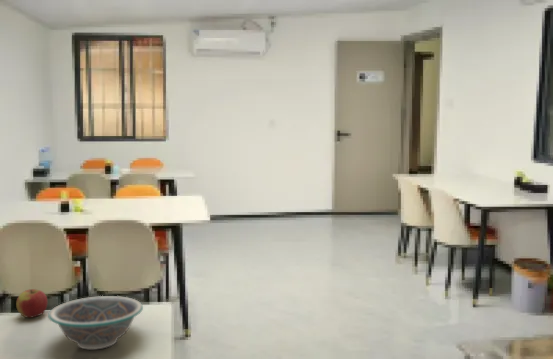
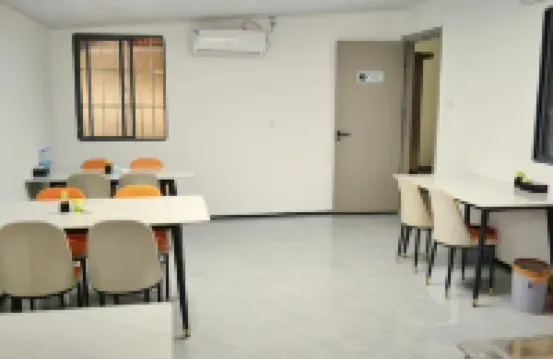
- bowl (97, 325)
- apple (32, 301)
